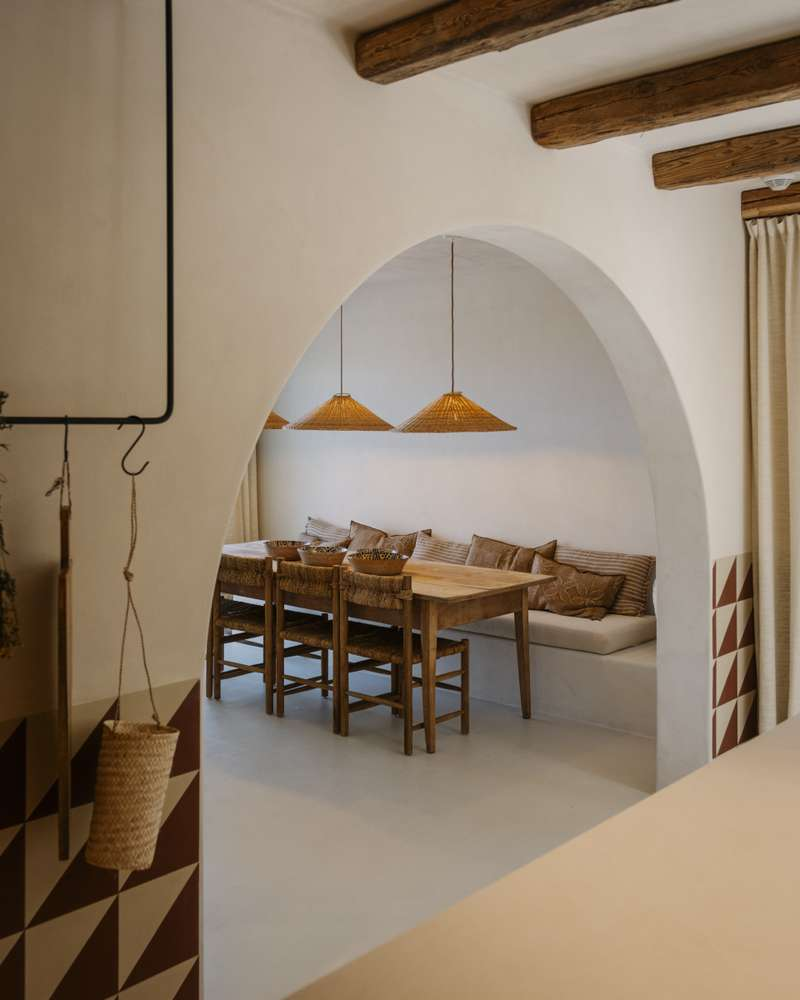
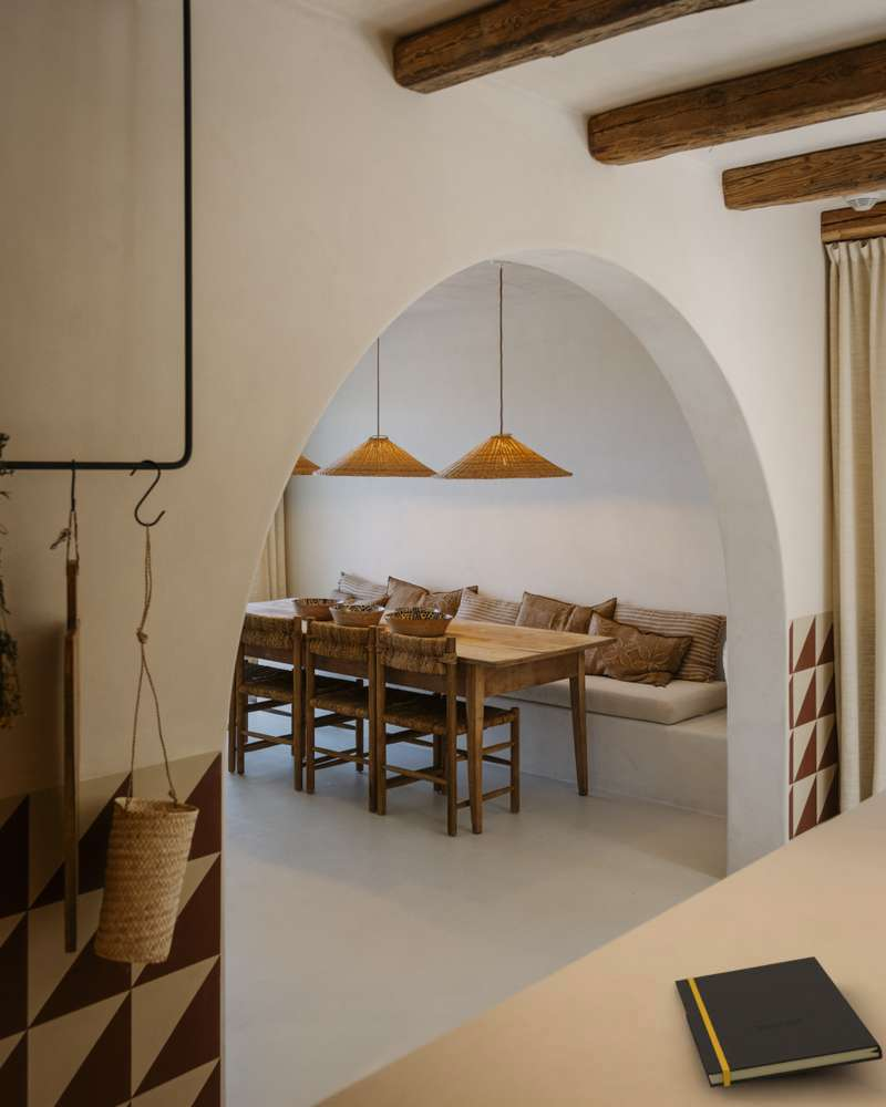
+ notepad (767, 1015)
